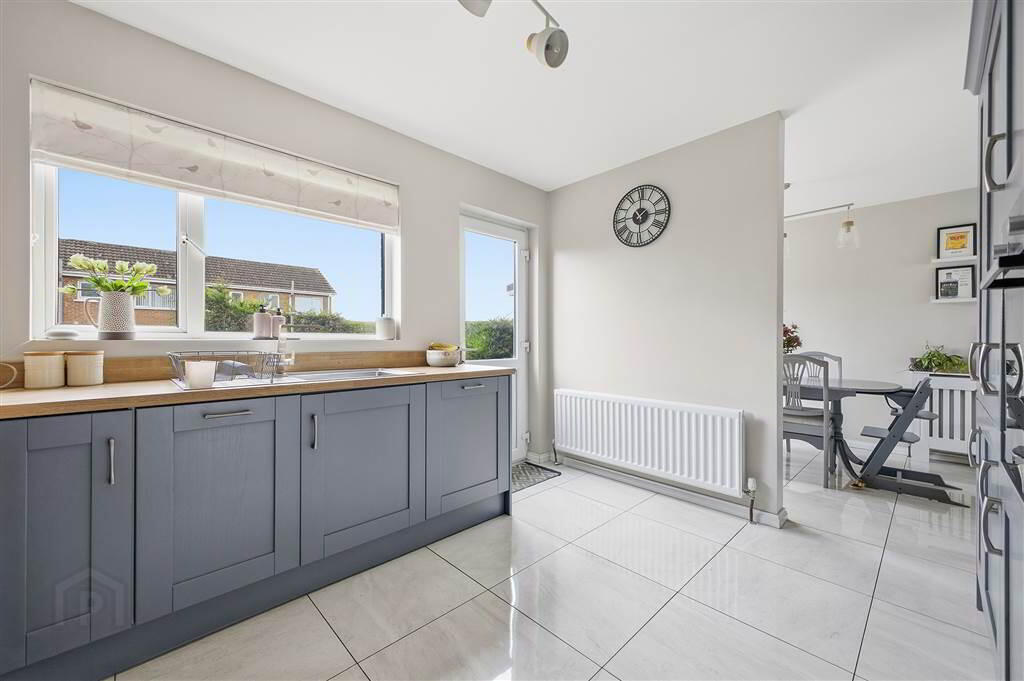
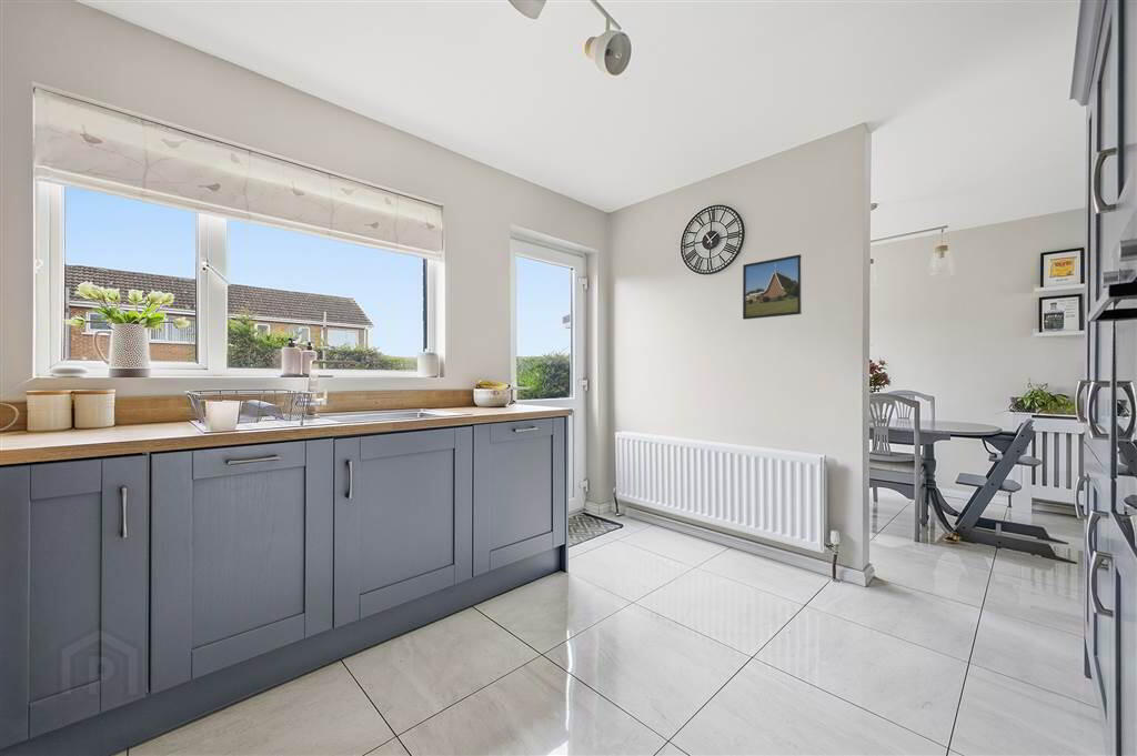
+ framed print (771, 288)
